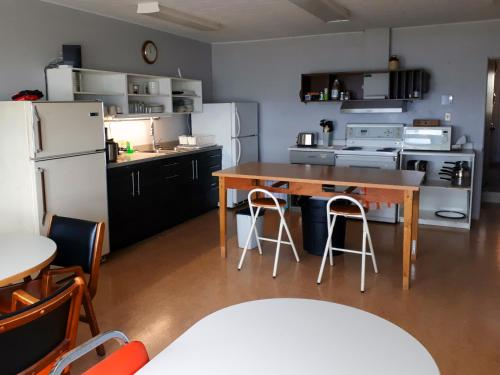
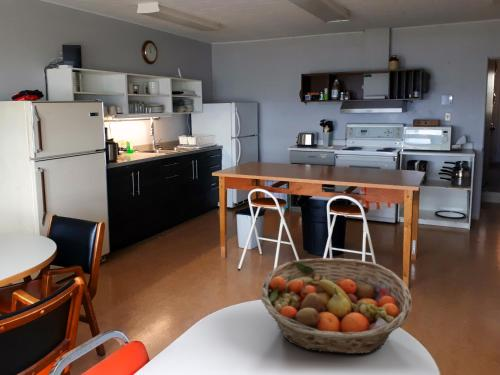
+ fruit basket (333, 303)
